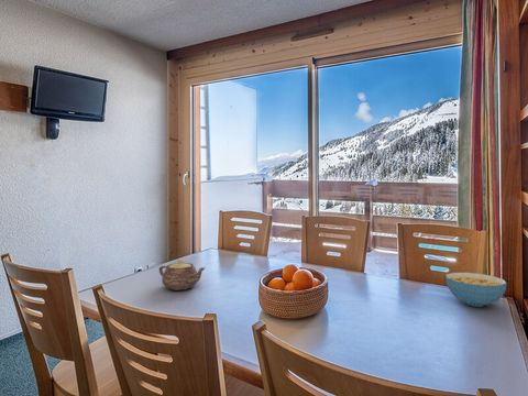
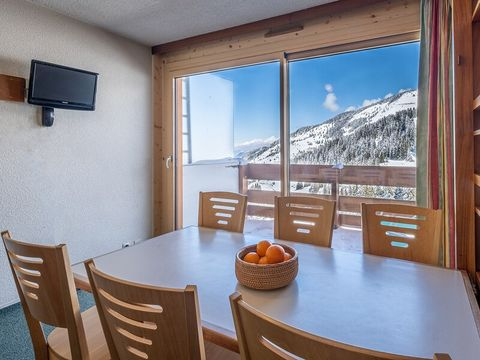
- teapot (182, 273)
- cereal bowl (474, 290)
